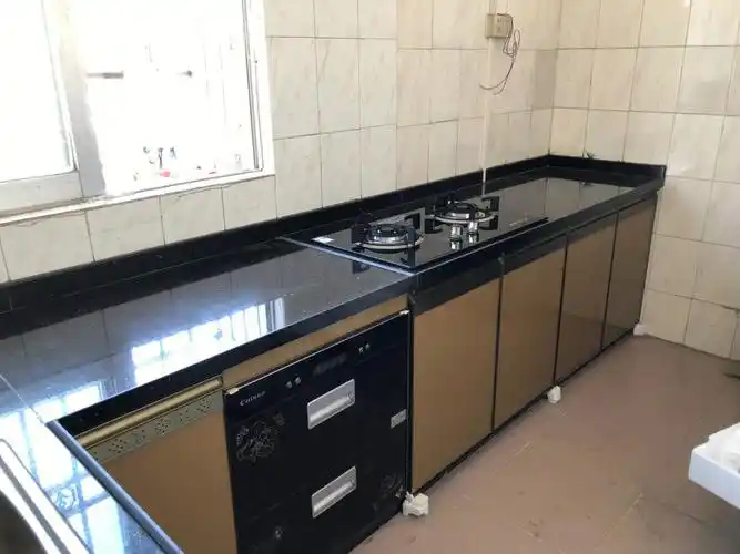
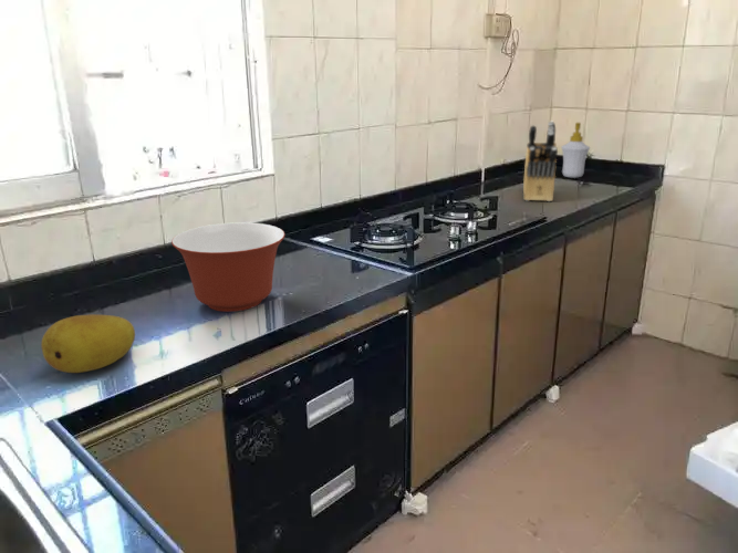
+ knife block (540, 158)
+ soap bottle (574, 149)
+ fruit (92, 337)
+ mixing bowl (231, 269)
